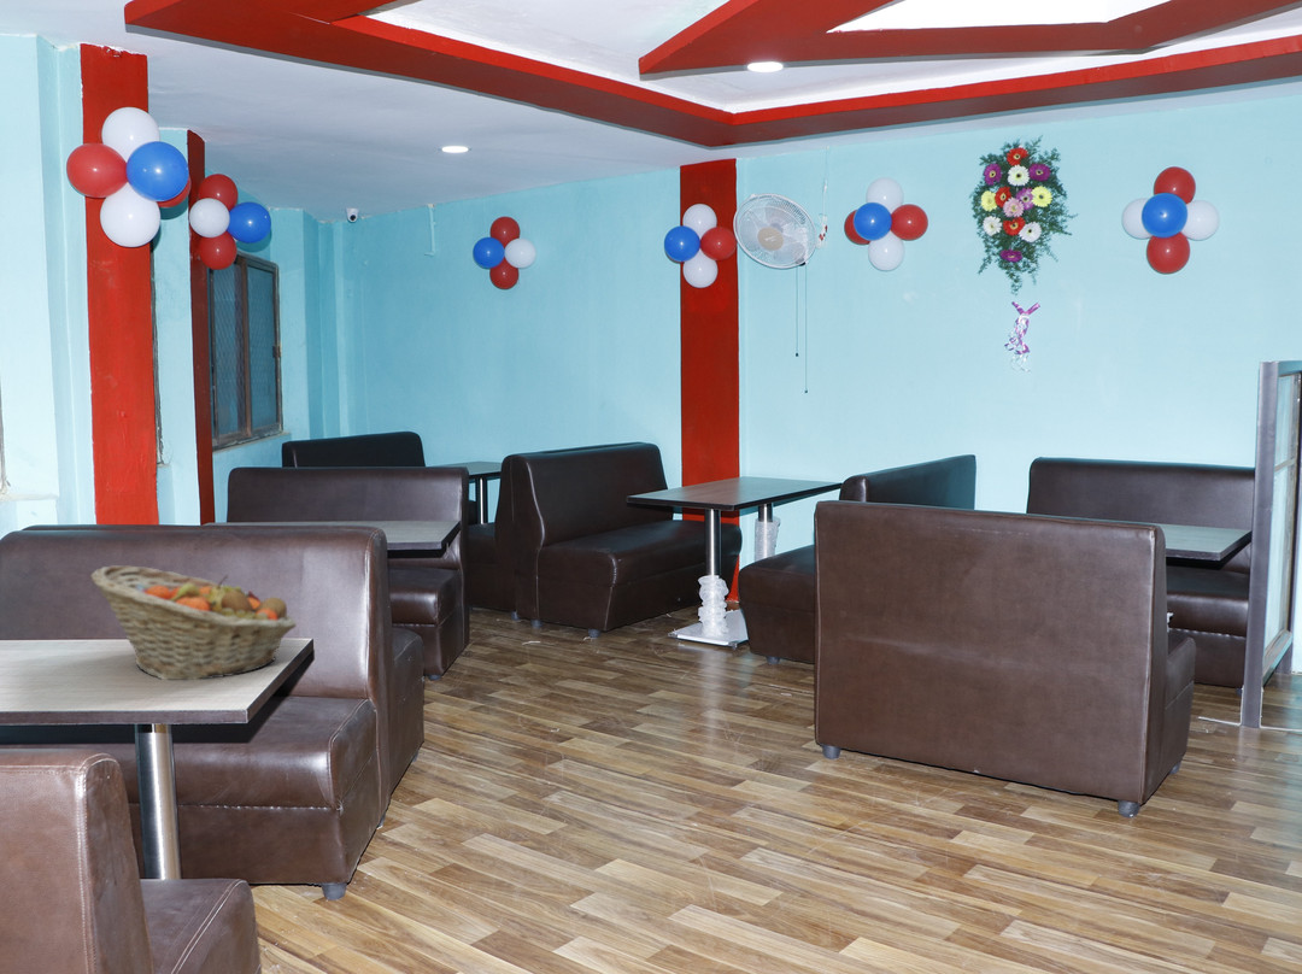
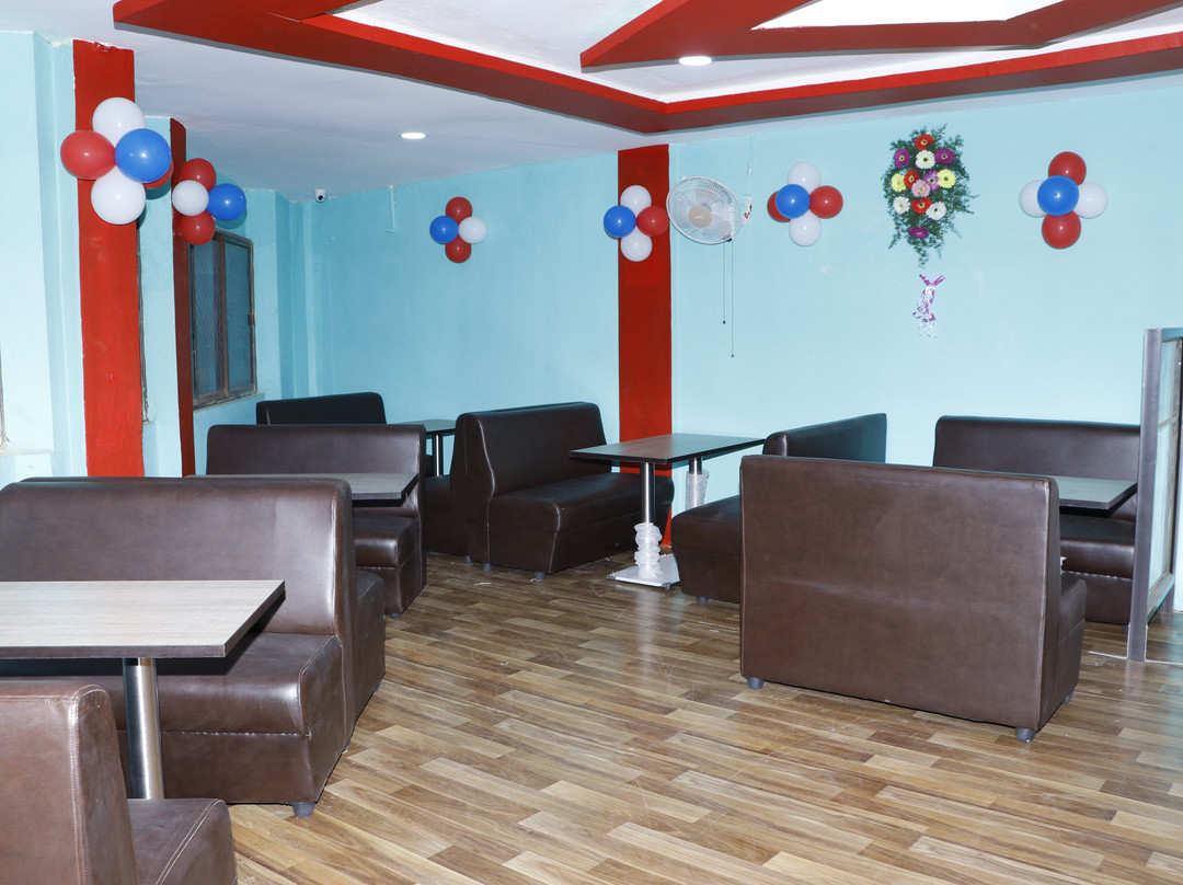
- fruit basket (195, 614)
